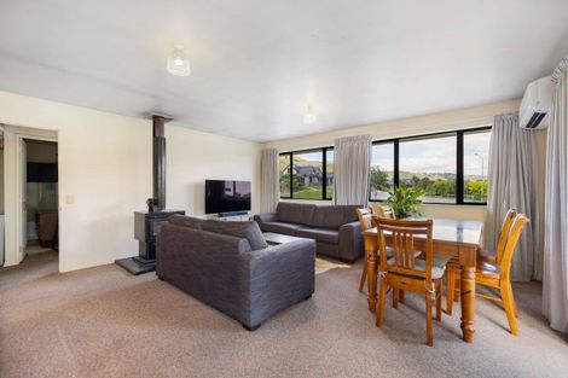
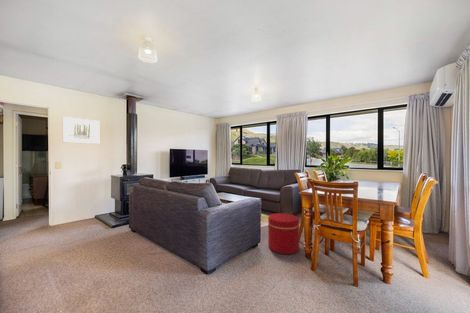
+ wall art (82, 131)
+ ottoman (283, 232)
